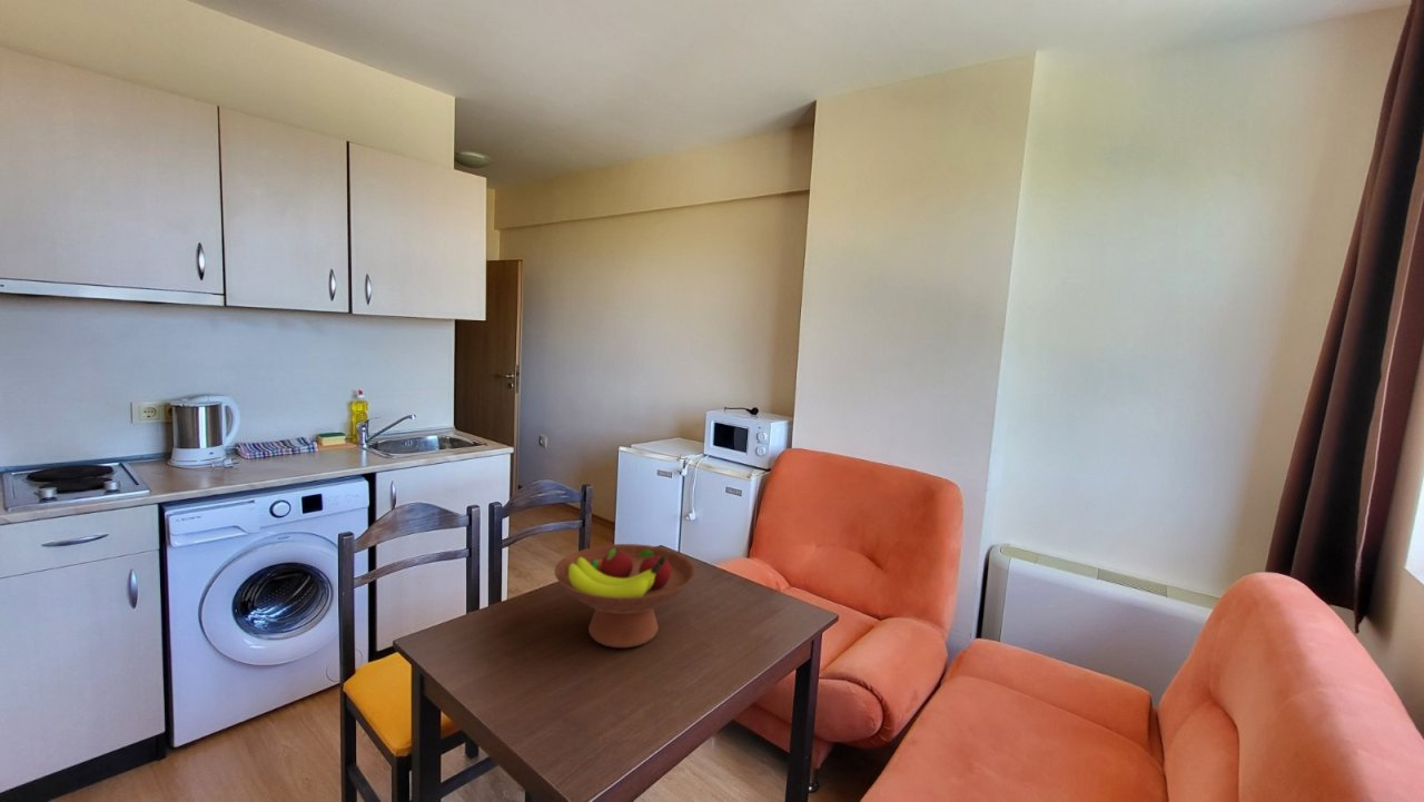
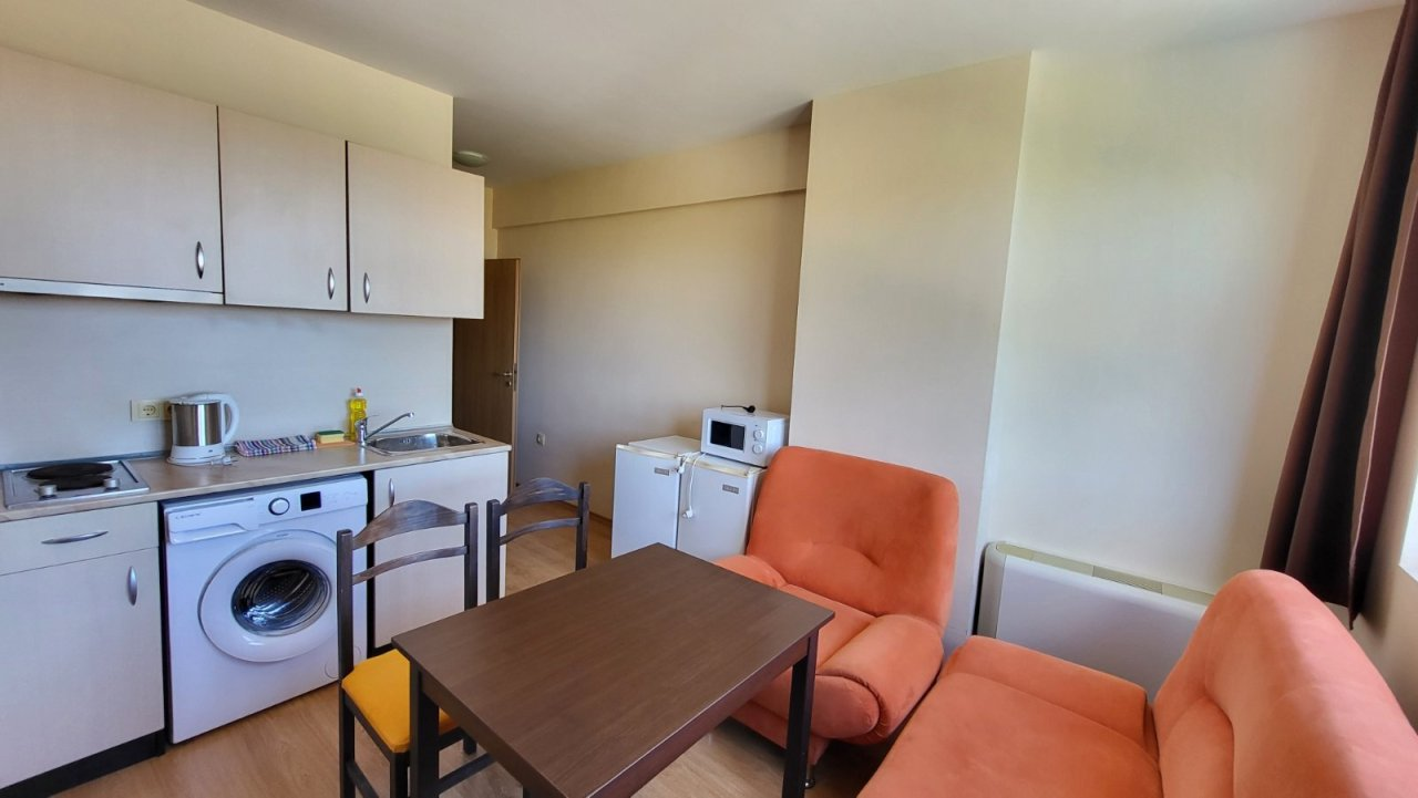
- fruit bowl (625, 587)
